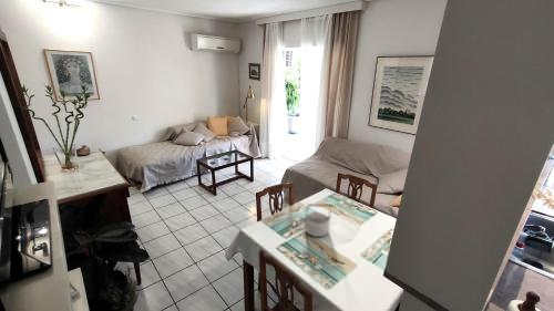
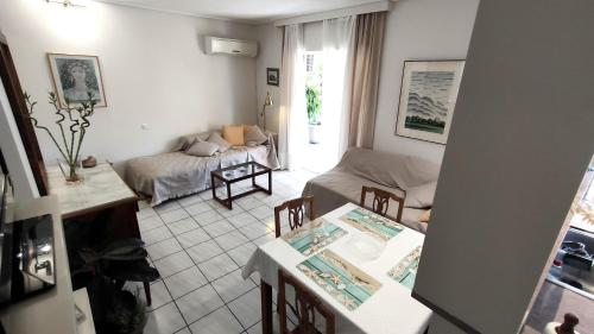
- teapot (315, 217)
